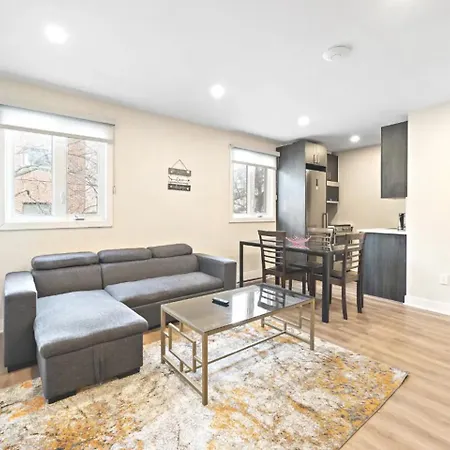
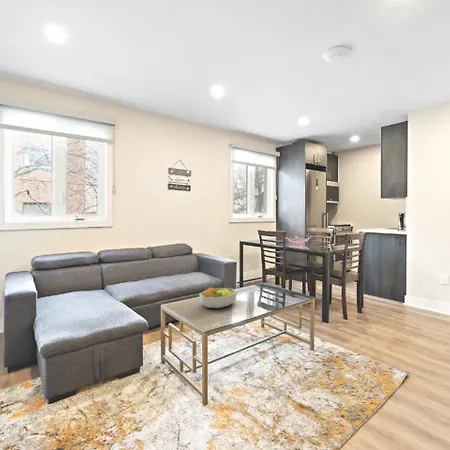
+ fruit bowl (218, 295)
